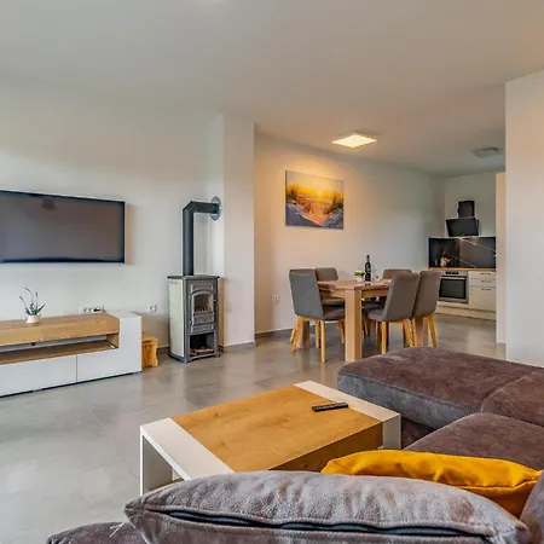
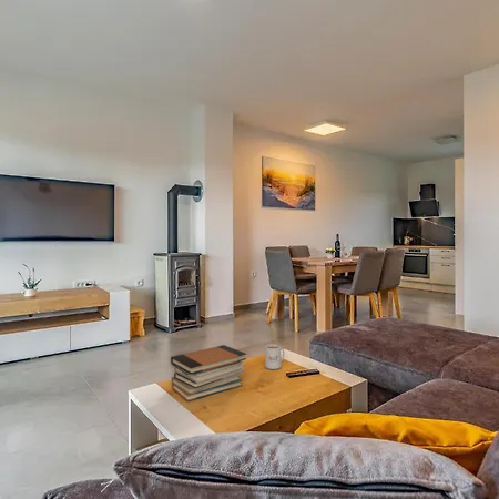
+ book stack (208, 370)
+ mug (275, 356)
